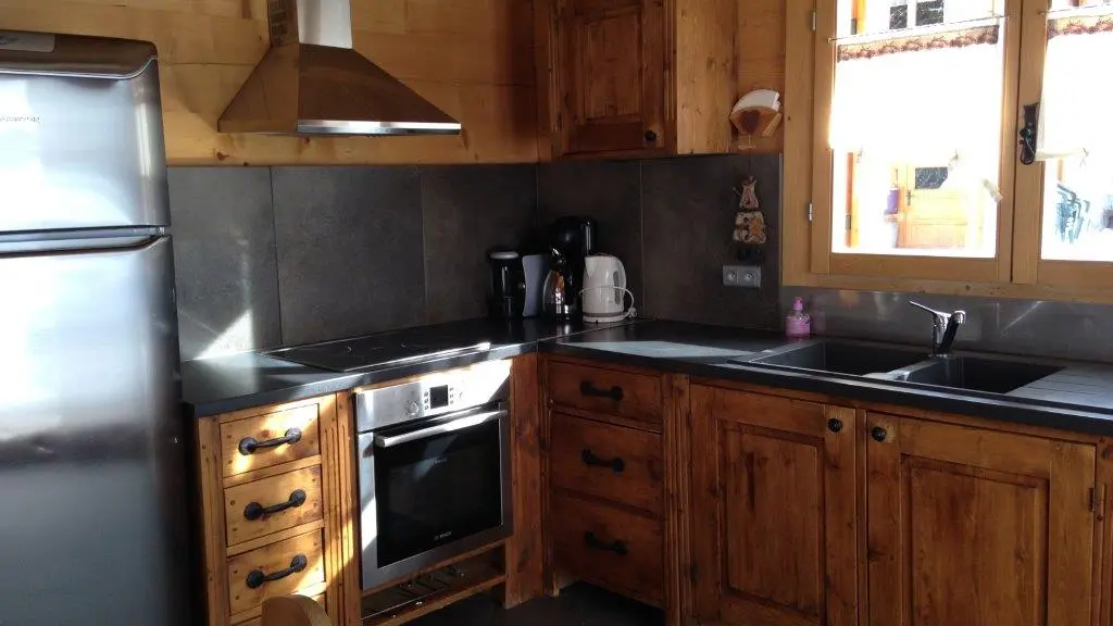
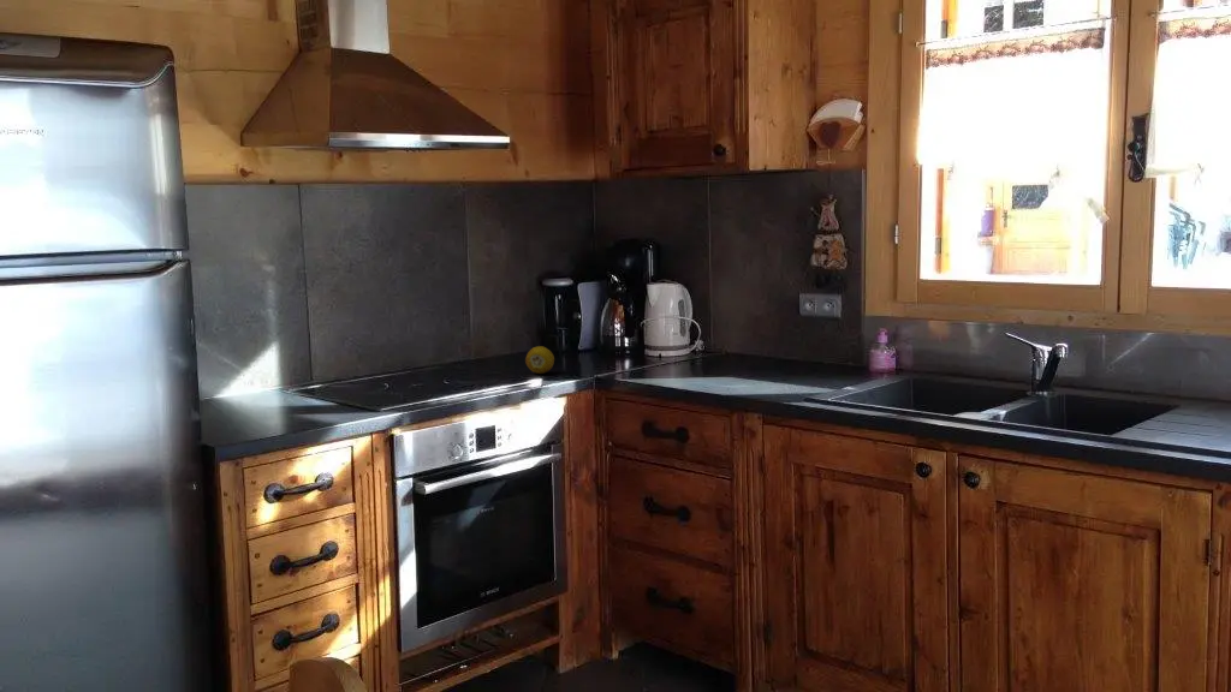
+ fruit (540, 359)
